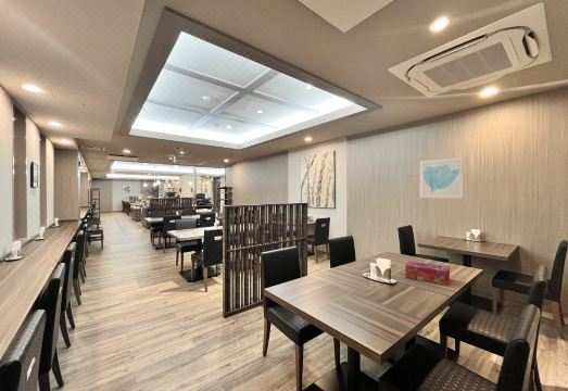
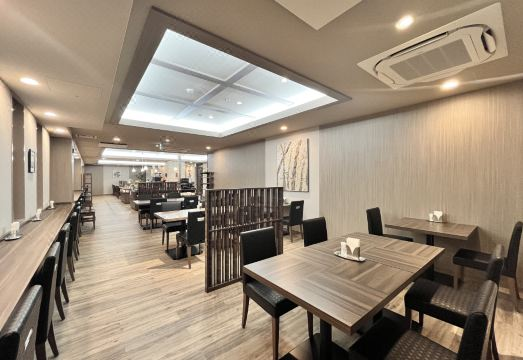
- wall art (440, 178)
- tissue box (427, 272)
